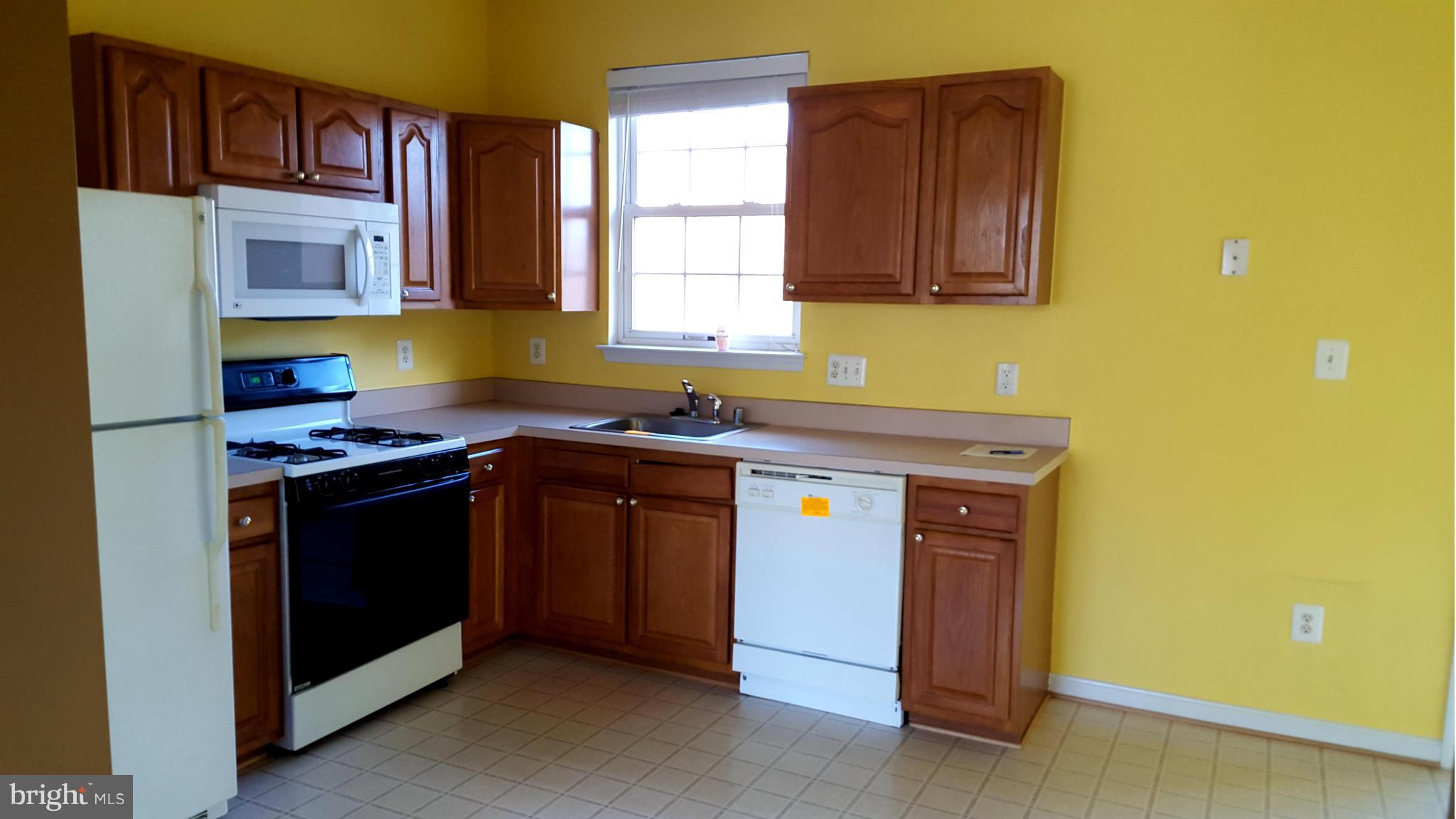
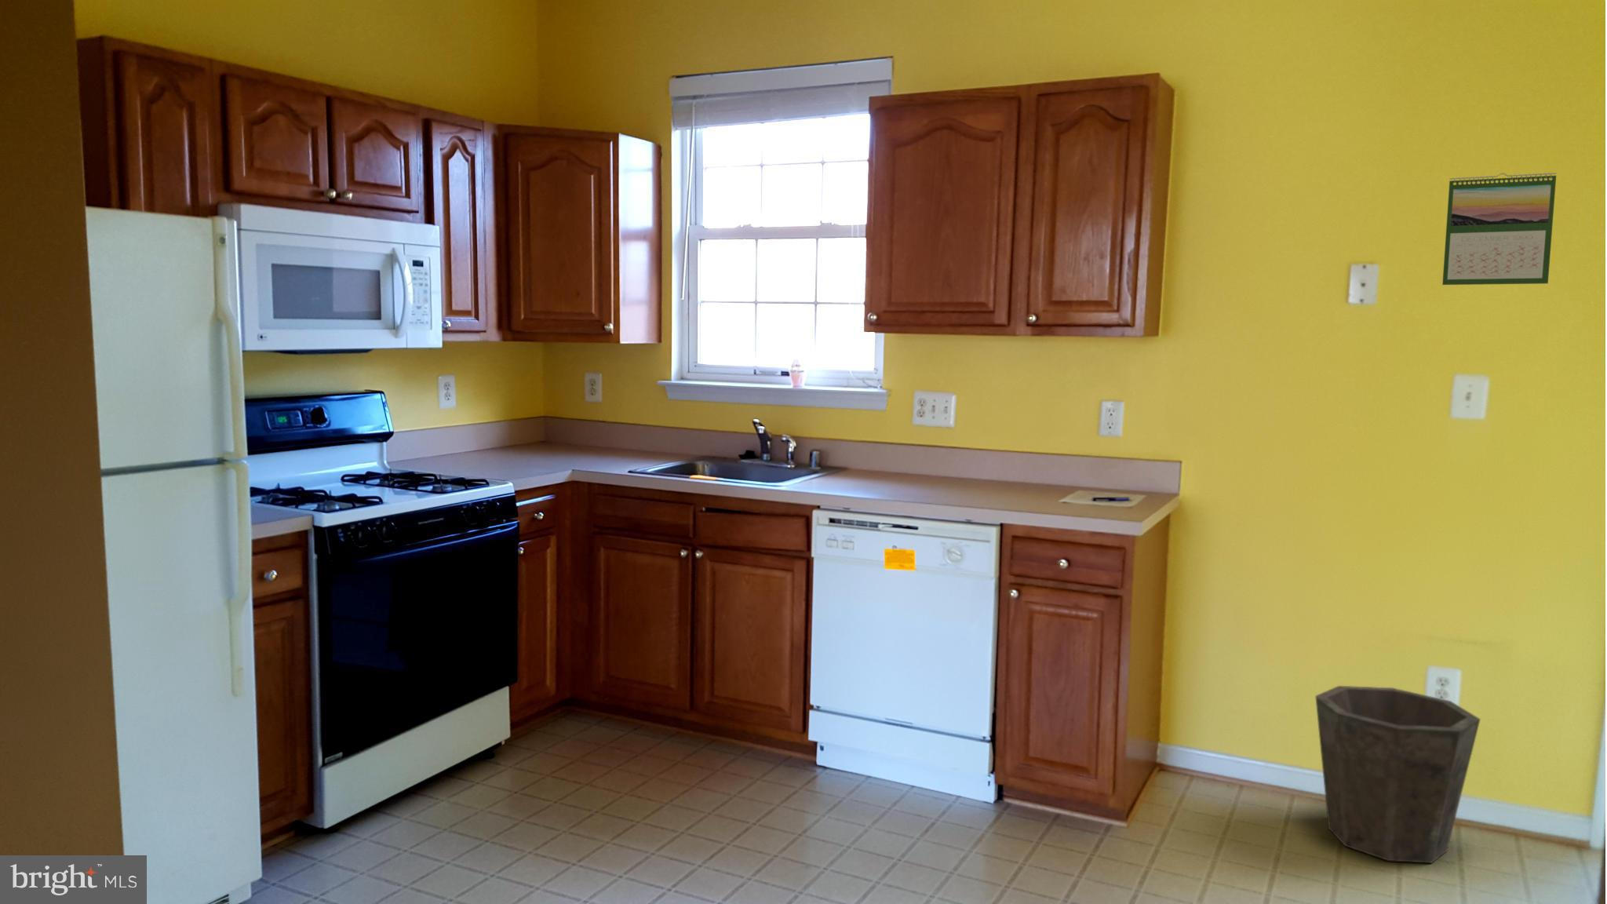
+ calendar (1498, 228)
+ waste bin (1391, 773)
